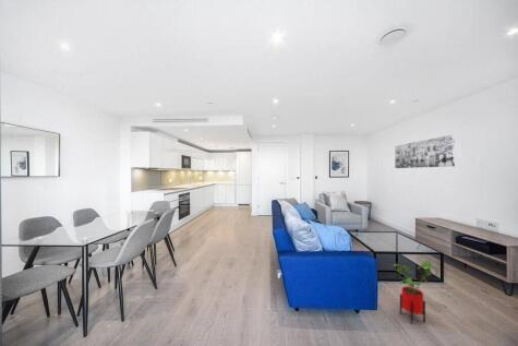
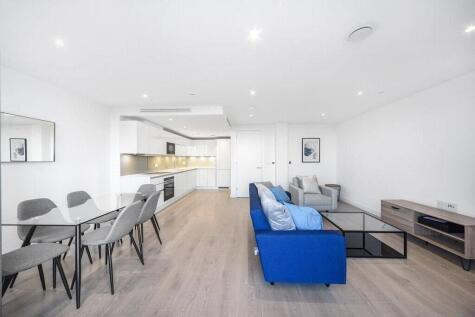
- house plant (414, 288)
- wall art (419, 154)
